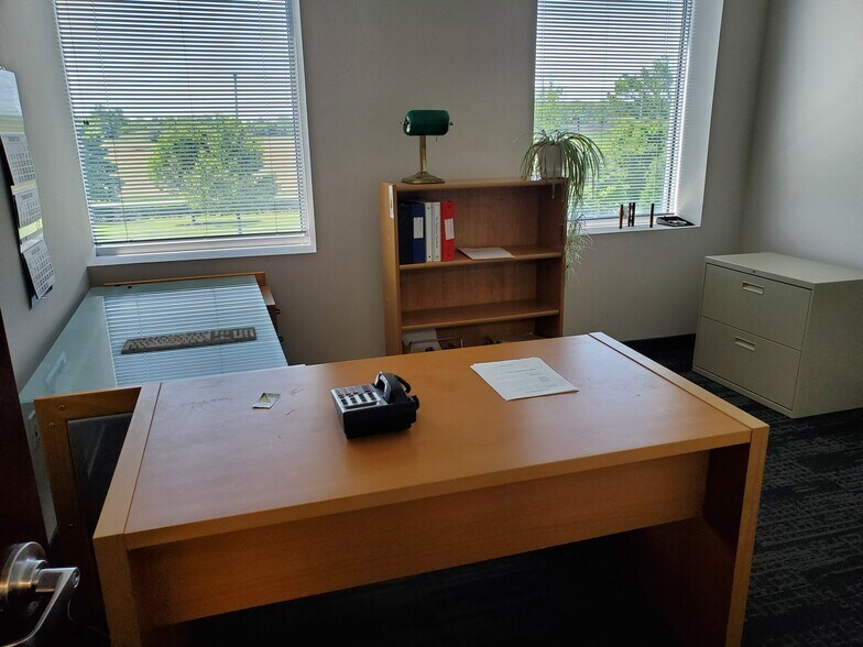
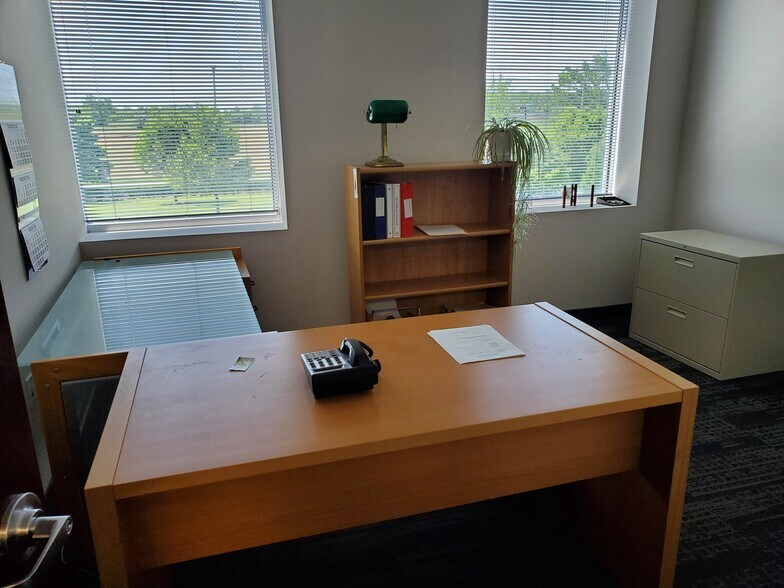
- keyboard (192, 338)
